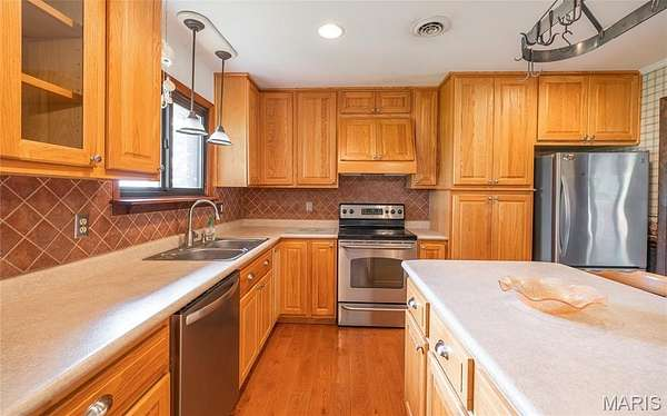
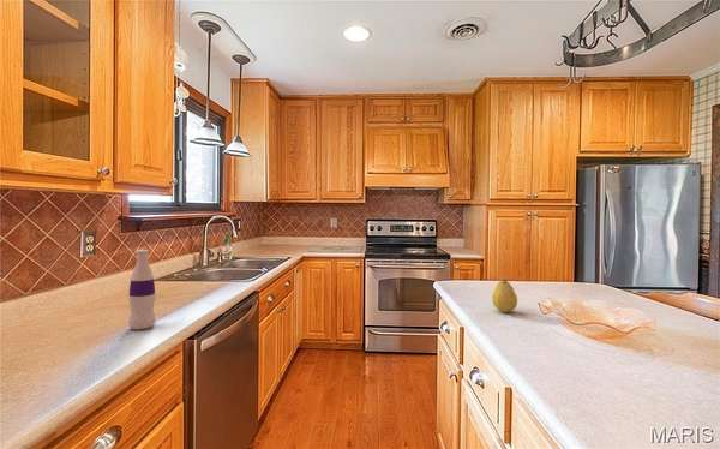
+ bottle (142, 288)
+ fruit (503, 294)
